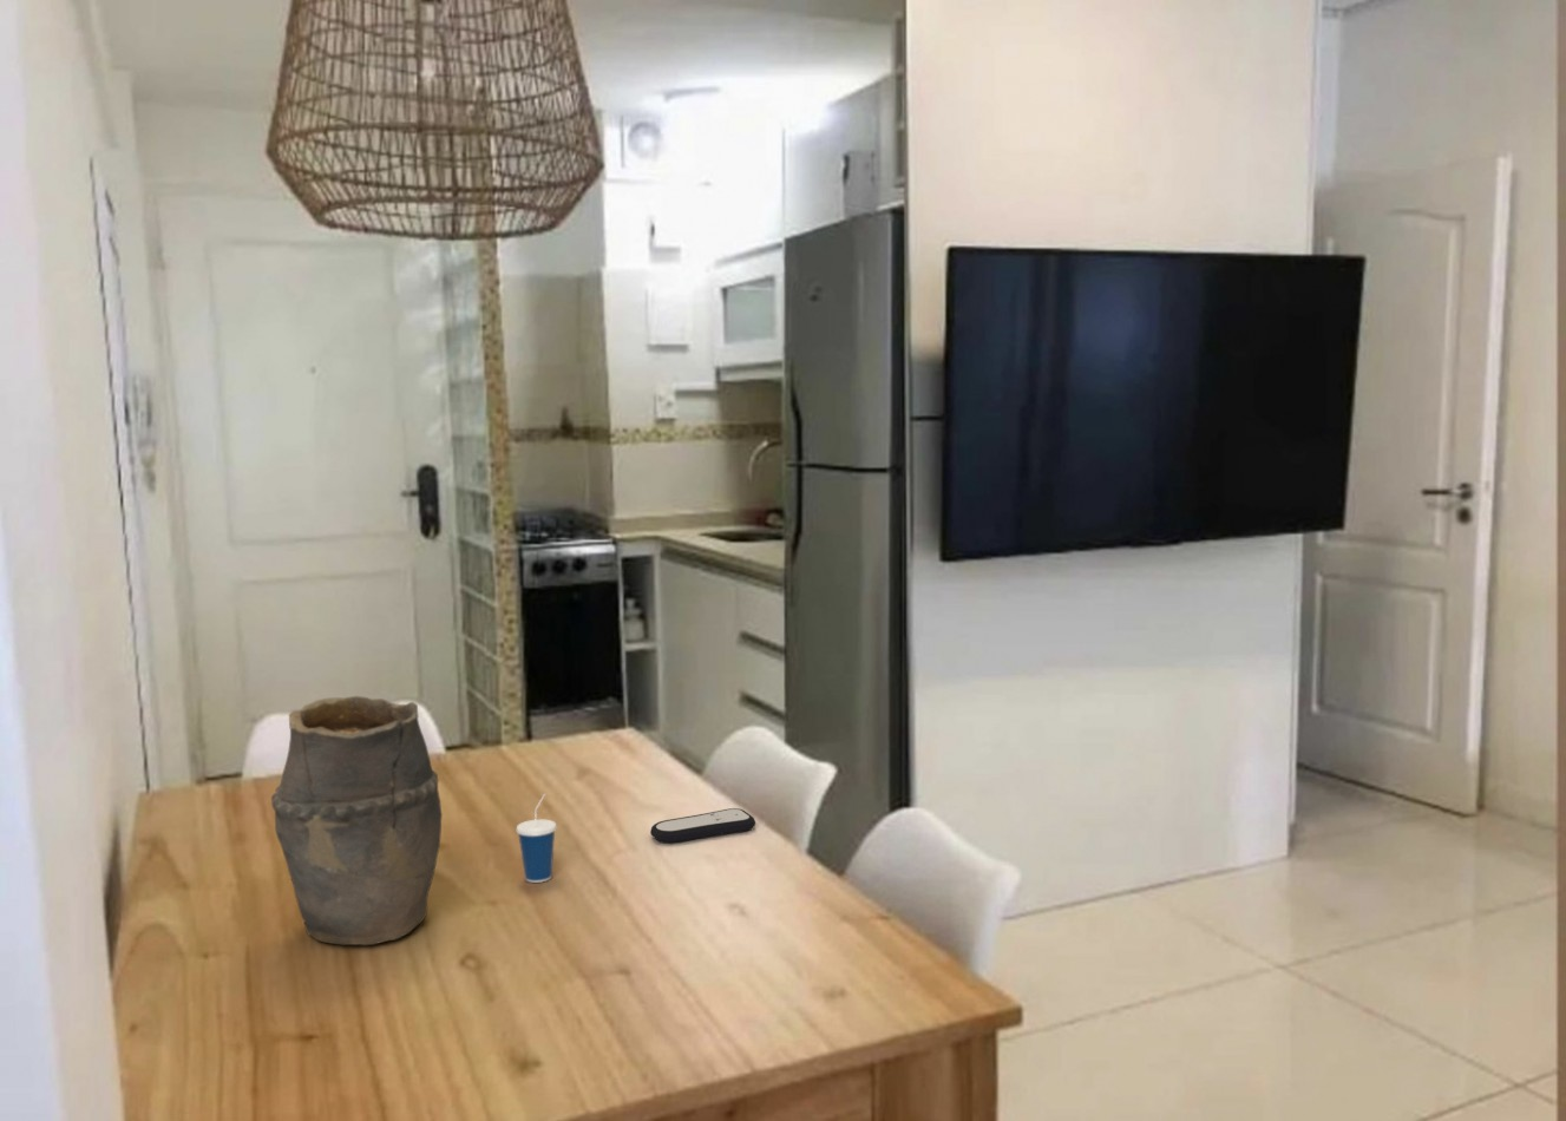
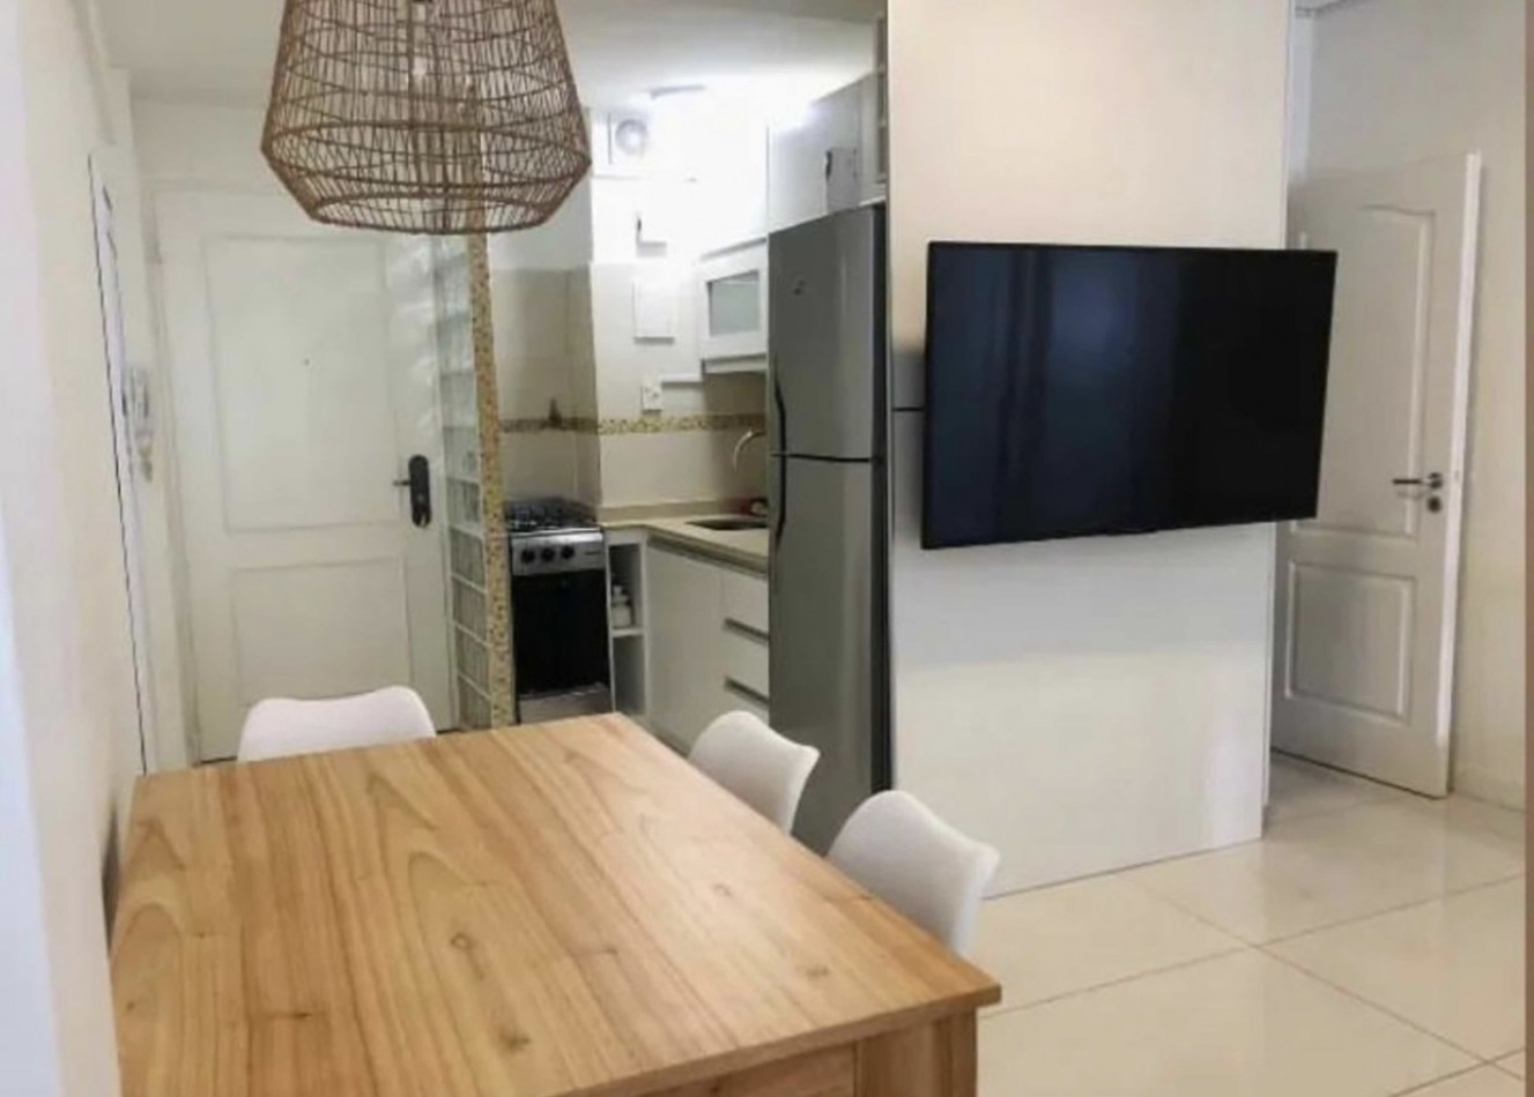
- cup (536, 837)
- vase (359, 818)
- remote control (702, 825)
